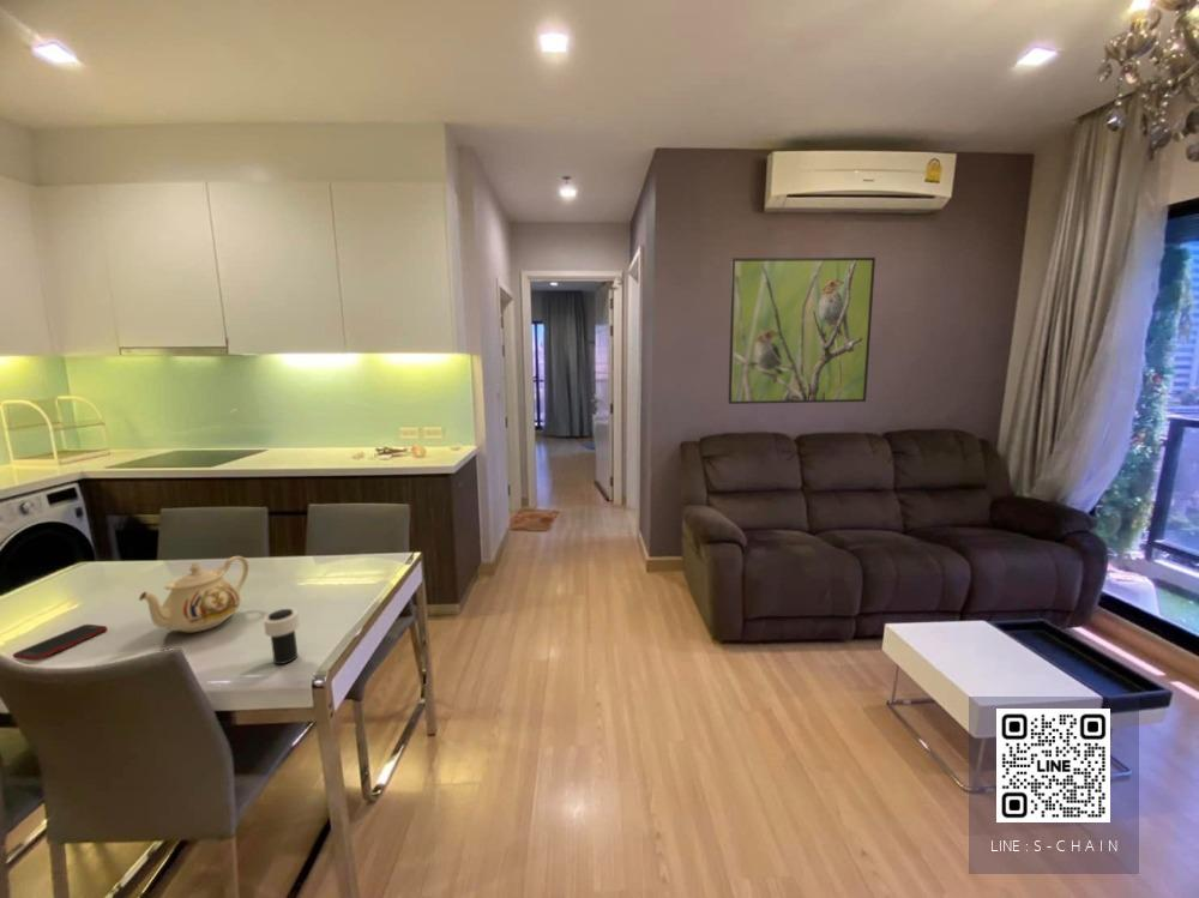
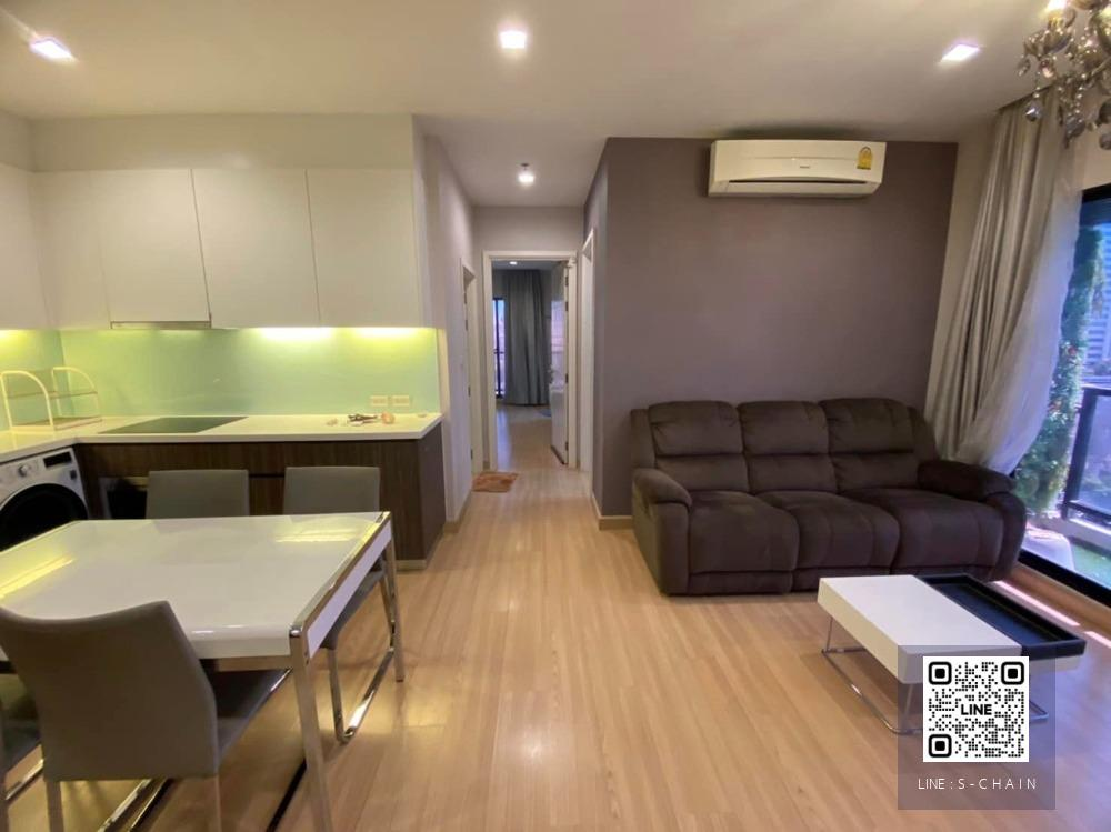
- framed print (800, 331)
- cup (283, 635)
- teapot (199, 593)
- cell phone (62, 641)
